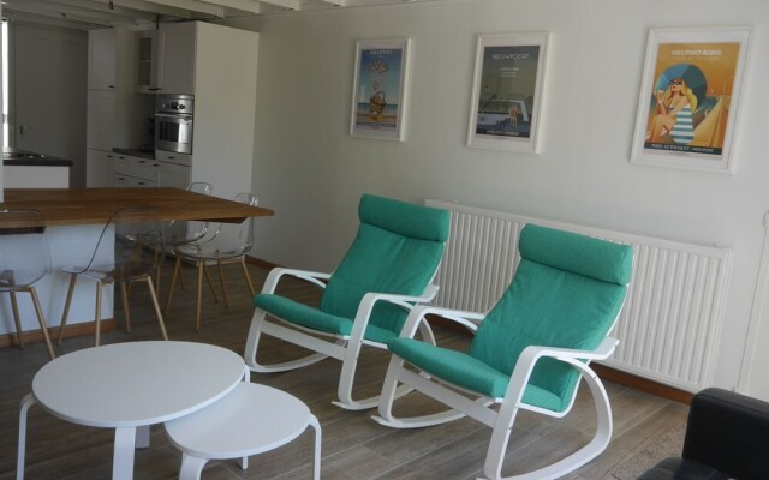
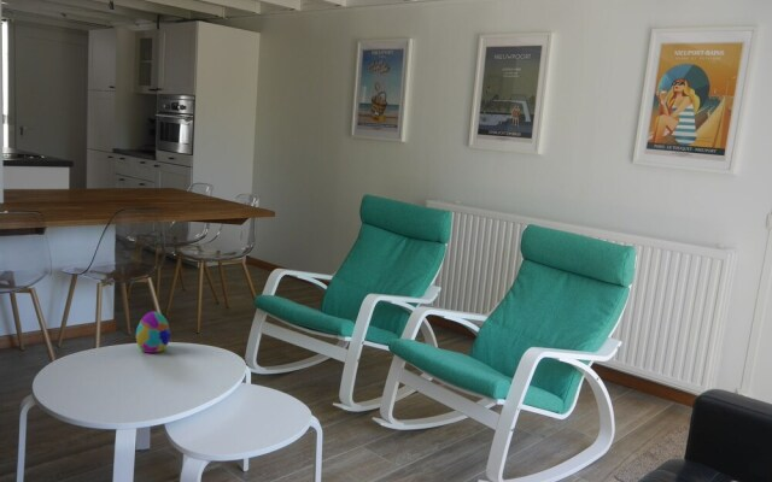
+ decorative egg (153, 330)
